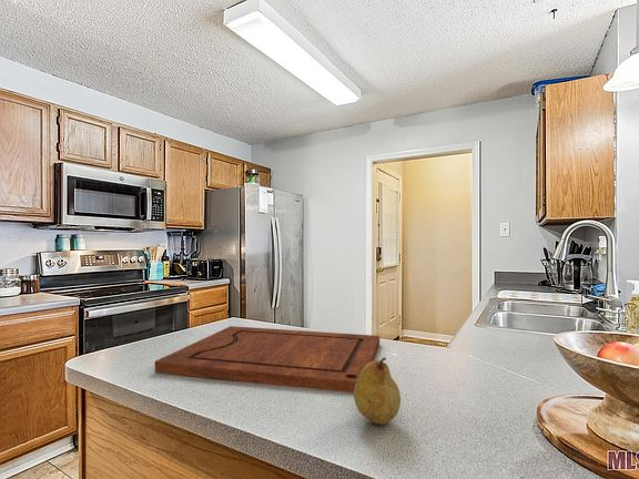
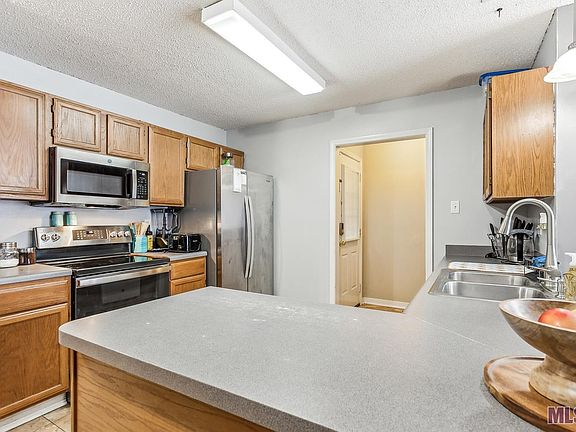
- cutting board (280, 351)
- fruit (376, 386)
